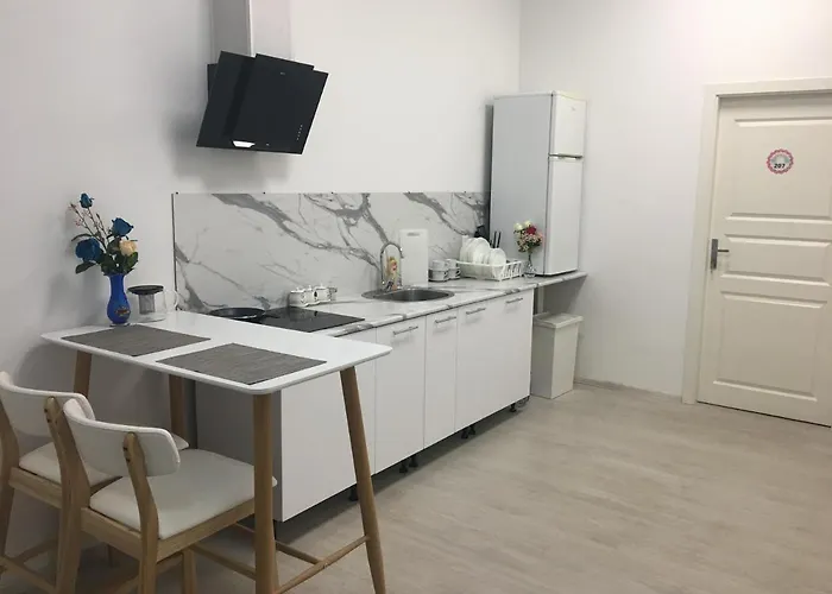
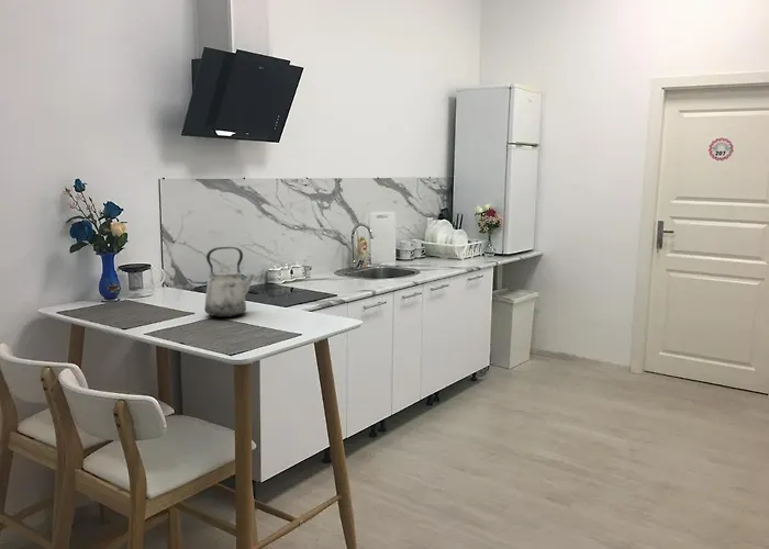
+ kettle (232, 280)
